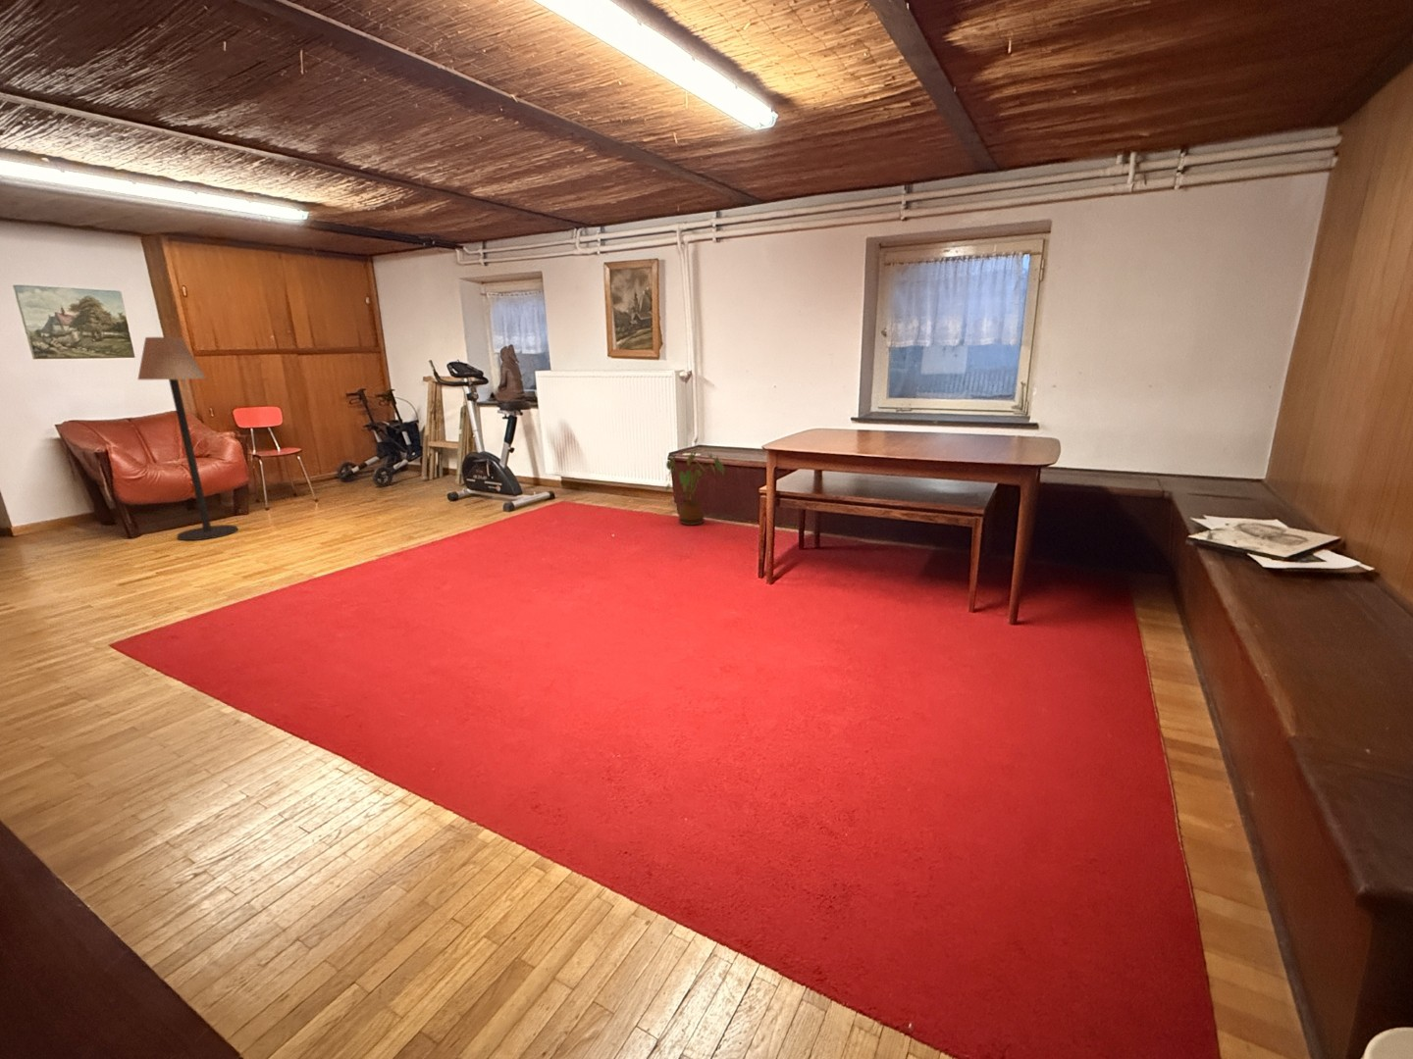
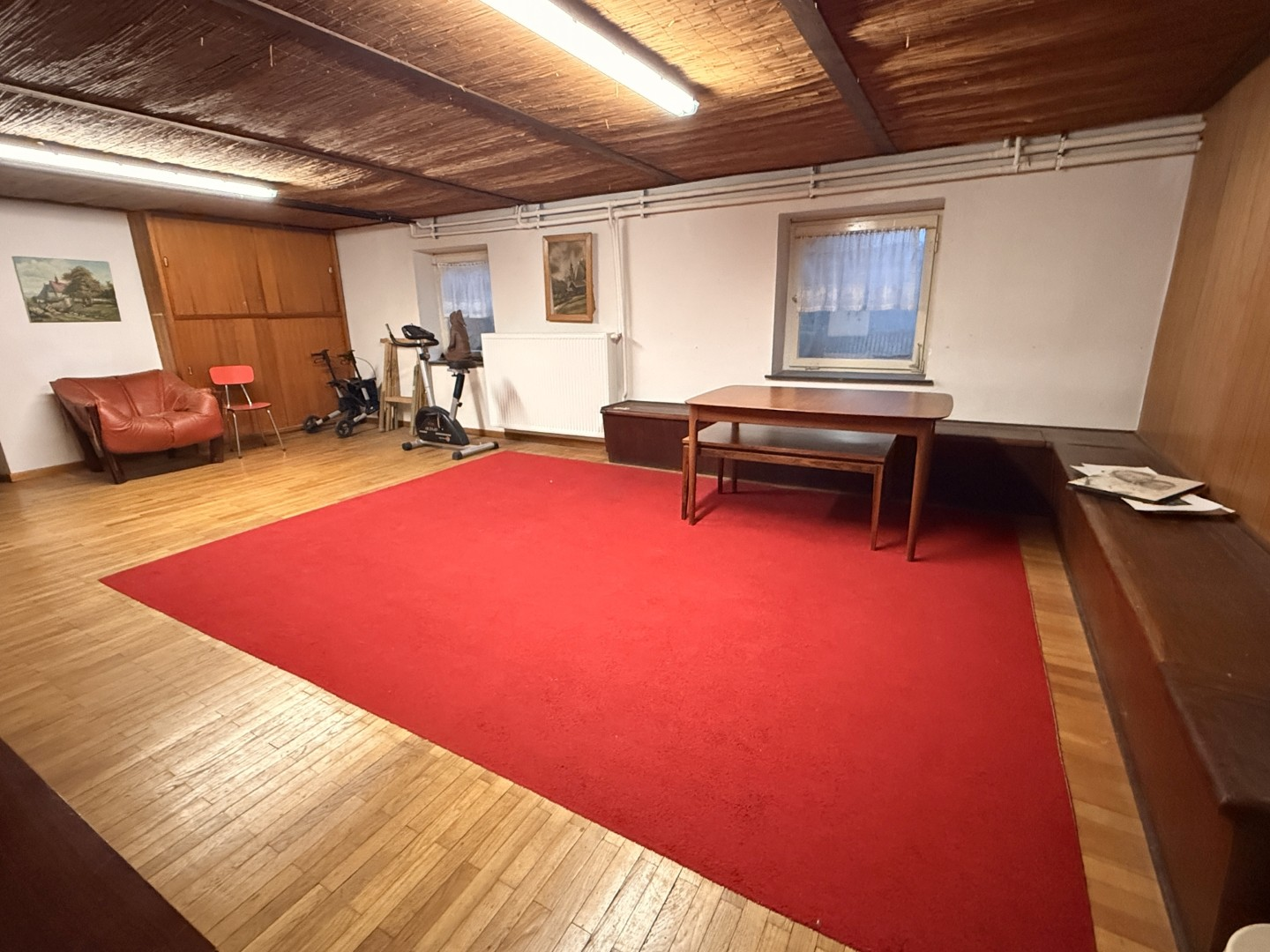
- floor lamp (187, 439)
- house plant (692, 489)
